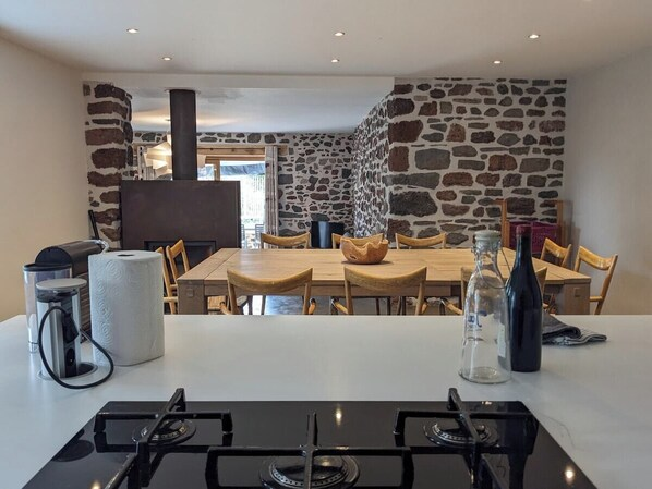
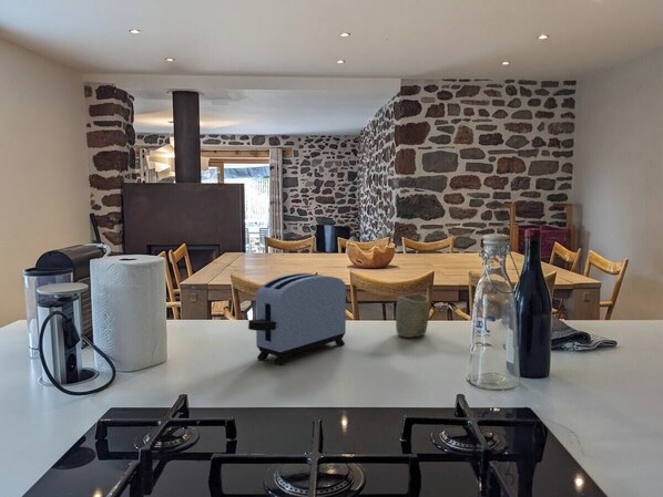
+ toaster (303, 313)
+ cup (411, 315)
